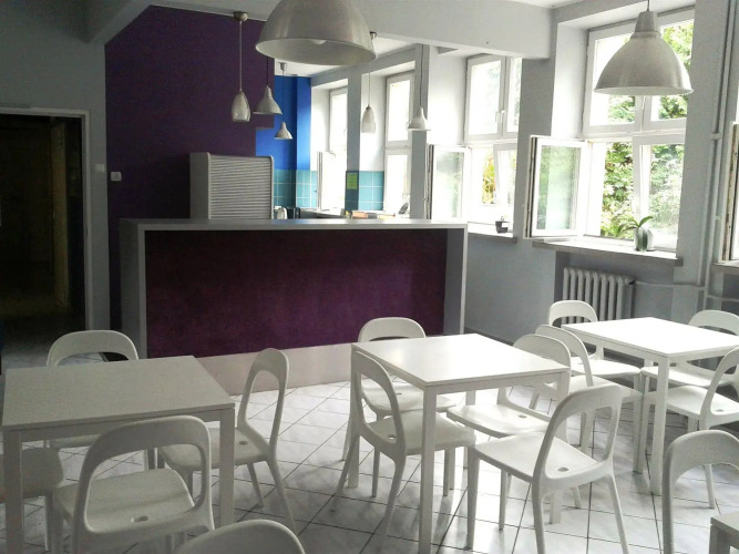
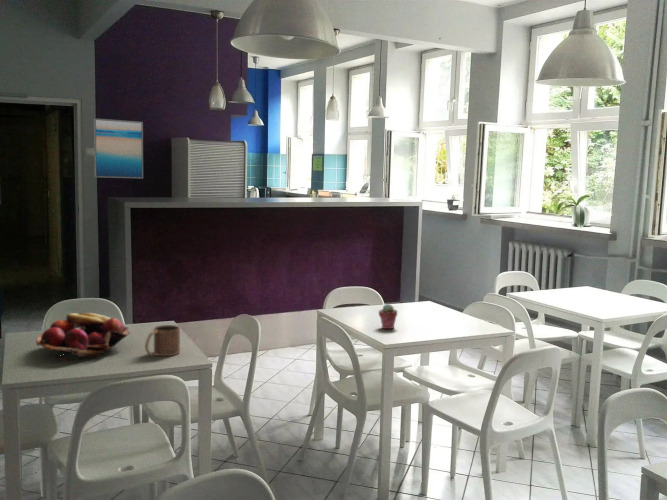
+ fruit basket (83, 333)
+ potted succulent (388, 315)
+ mug (161, 341)
+ wall art (118, 149)
